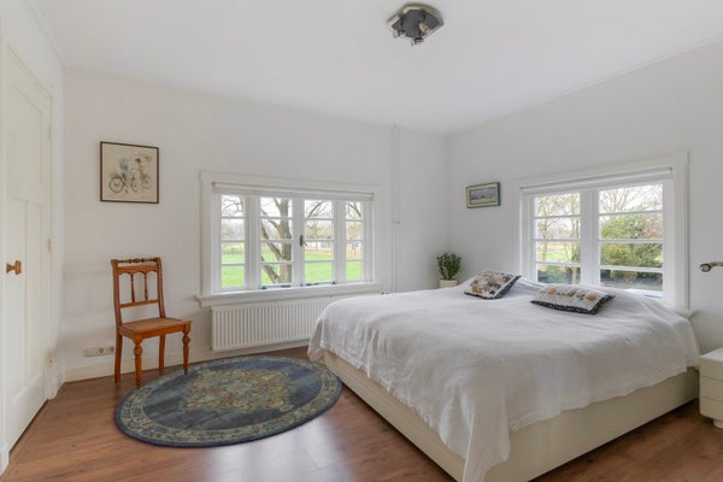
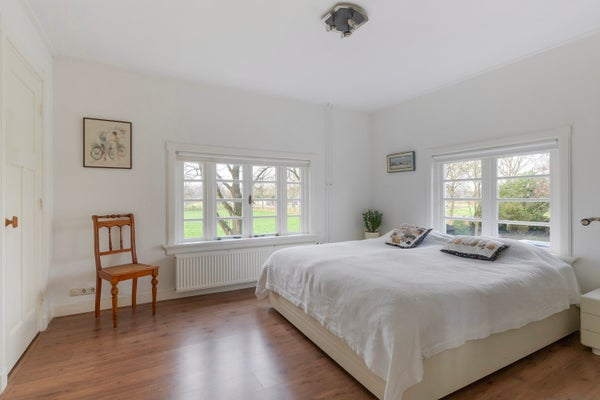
- rug (239, 388)
